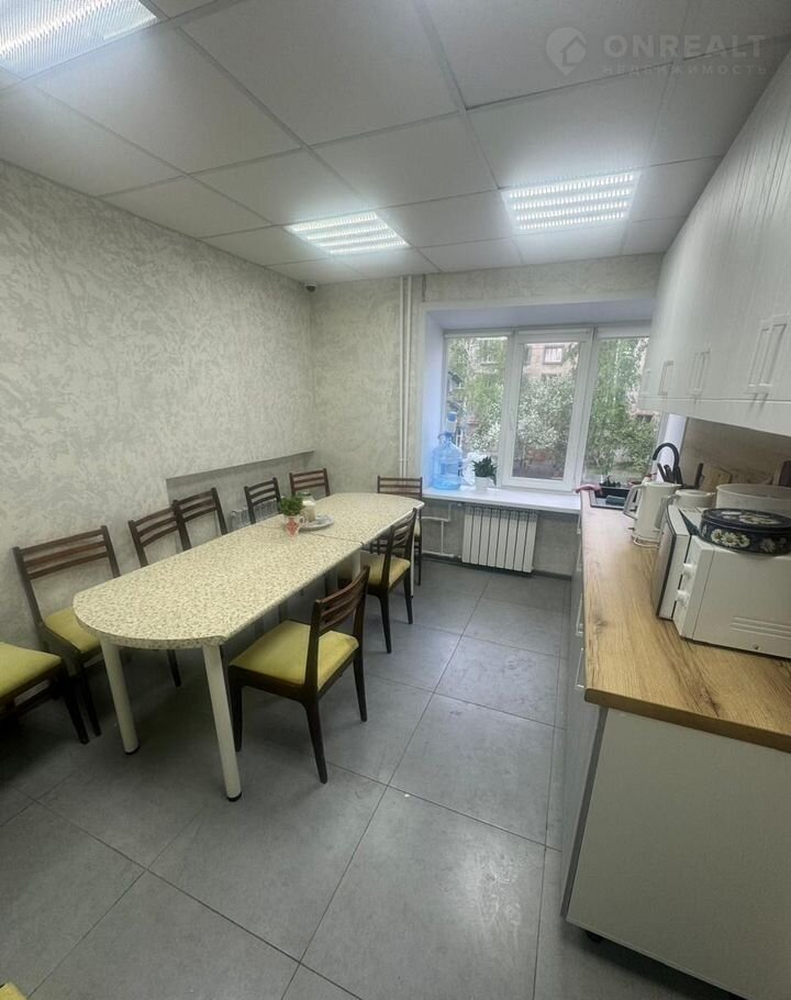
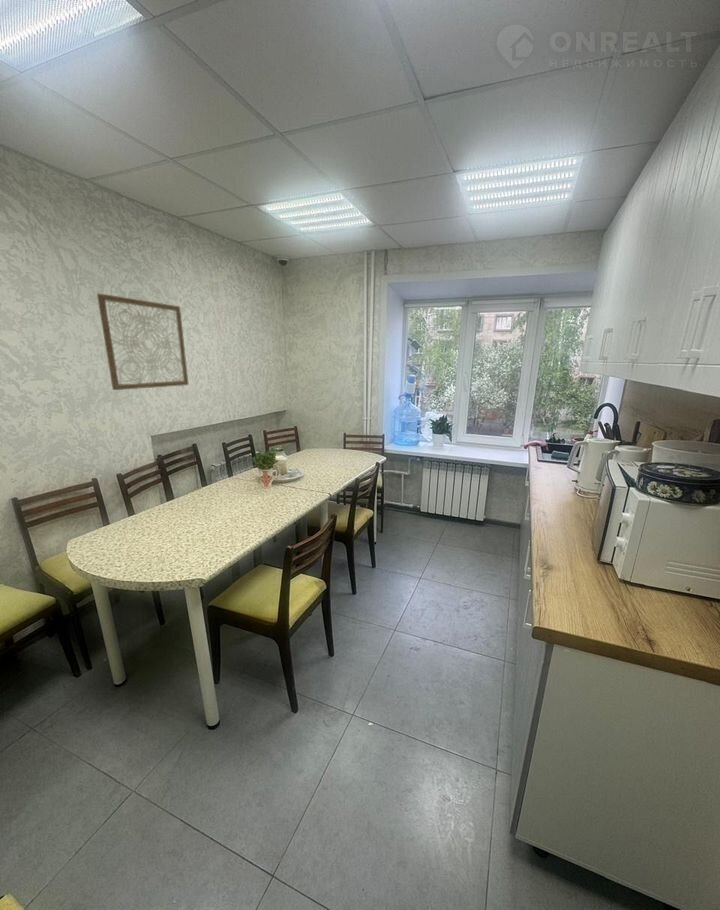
+ wall art (145, 344)
